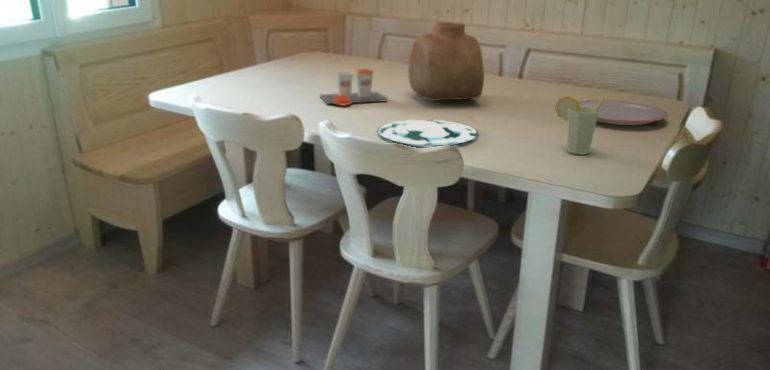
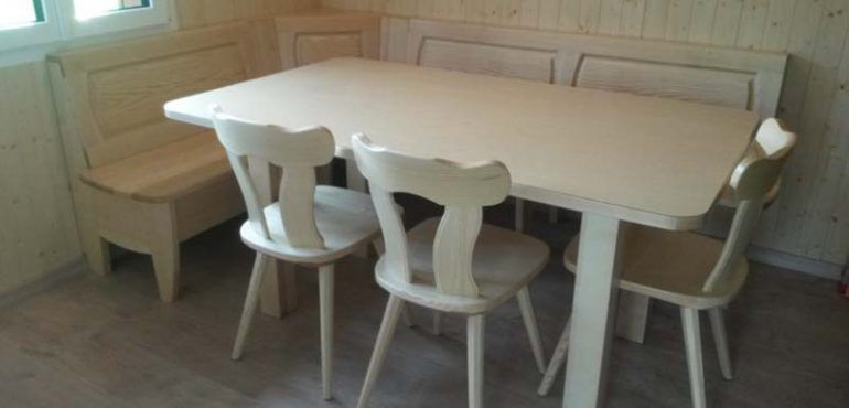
- cup (577, 123)
- vase (447, 62)
- plate (427, 127)
- cup (351, 85)
- plate (617, 113)
